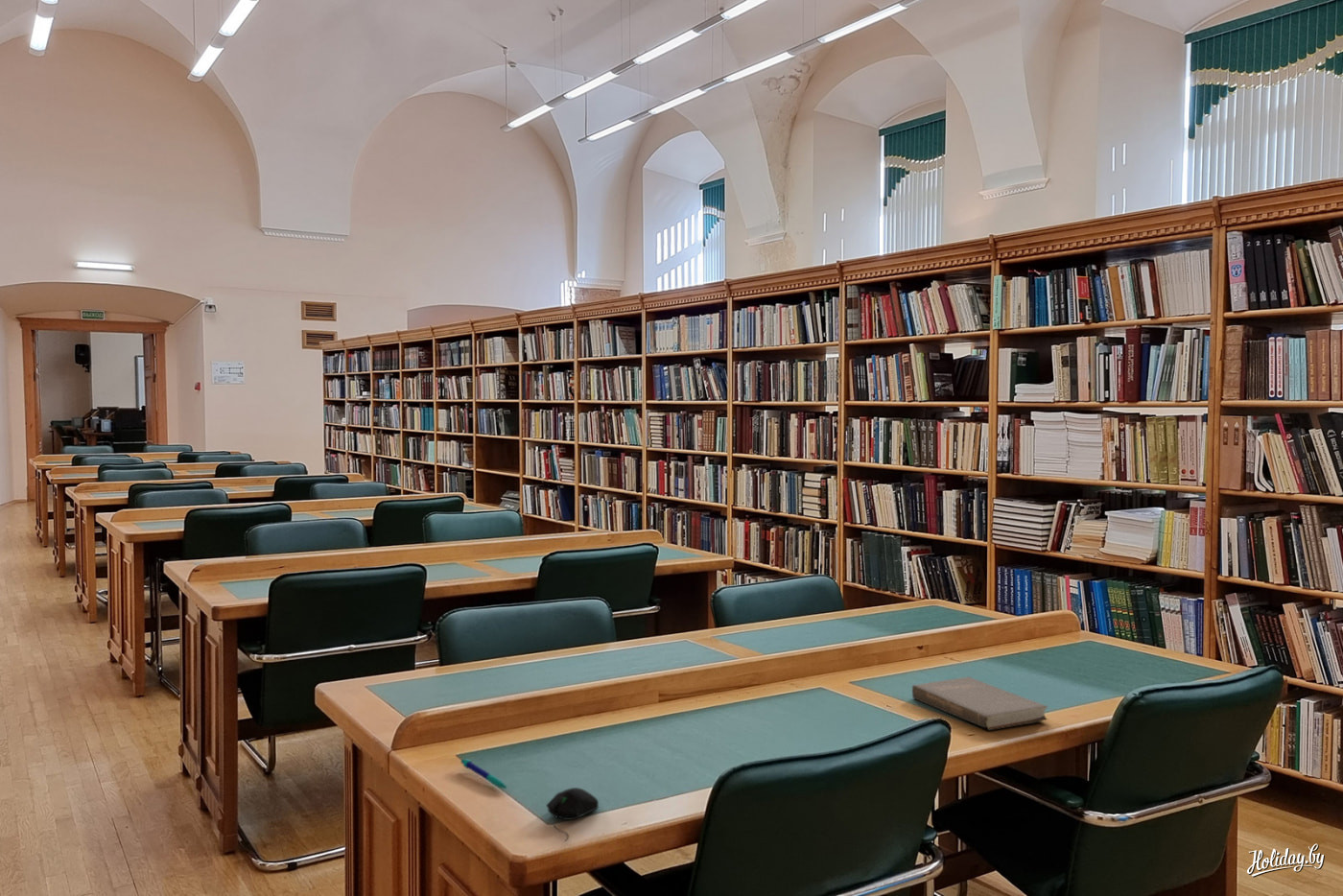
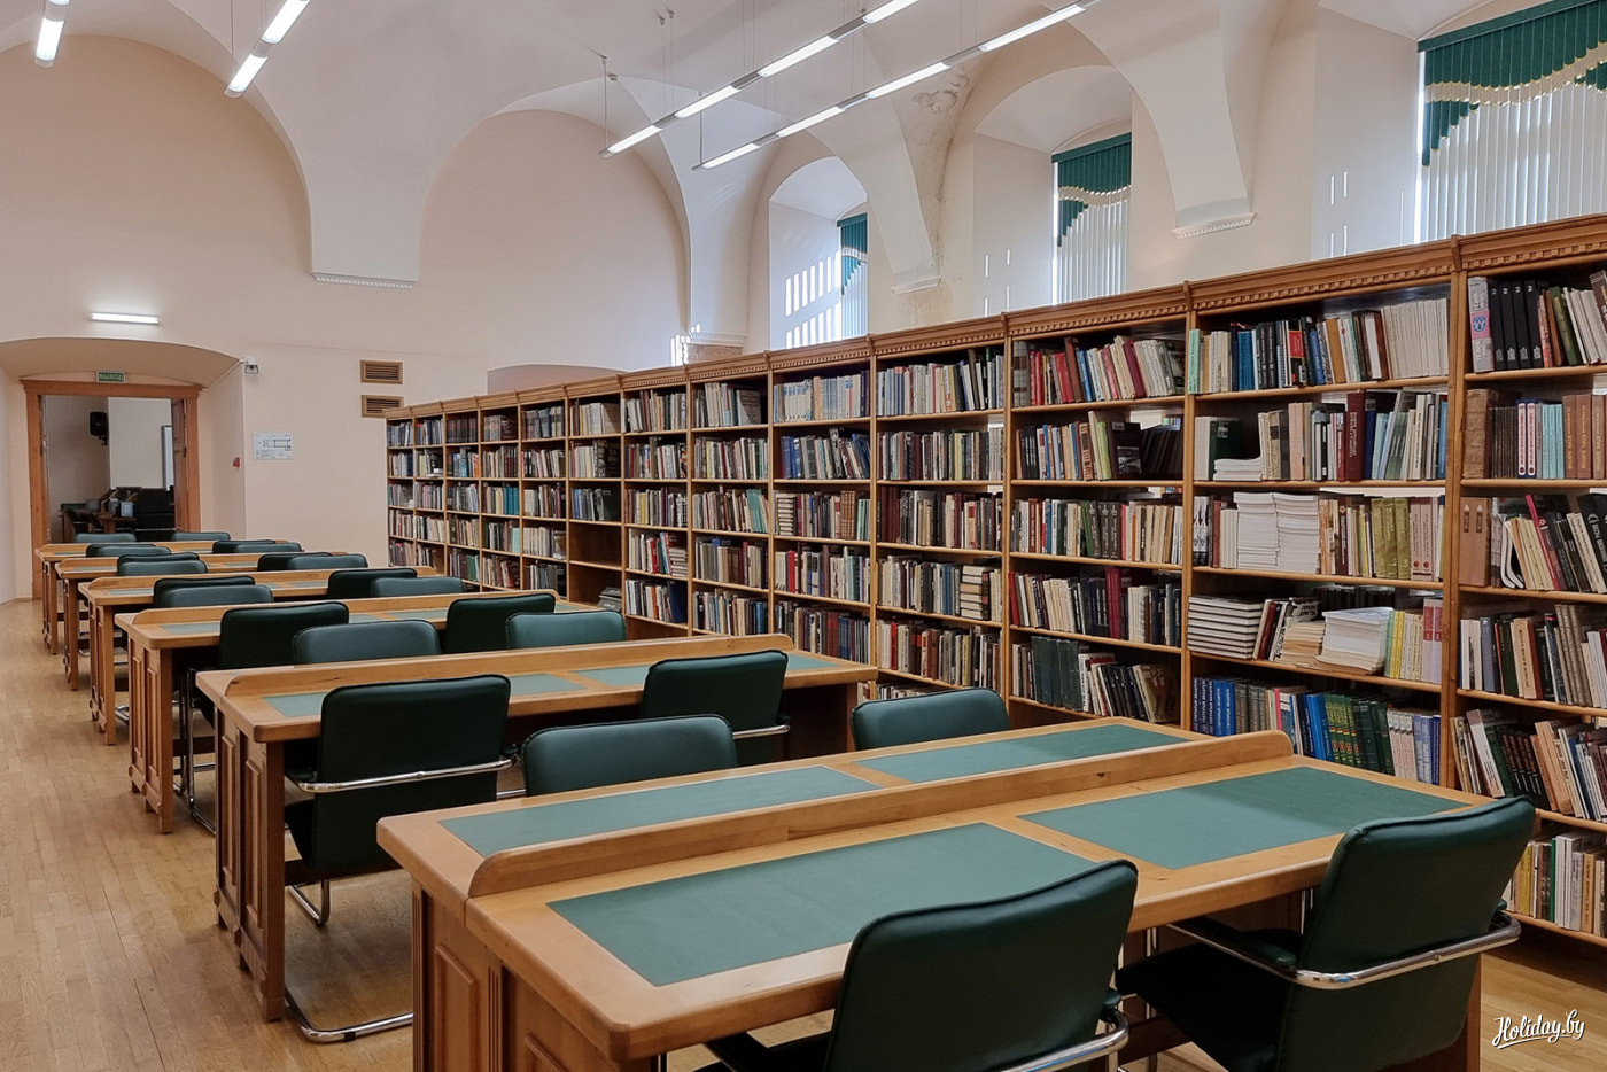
- computer mouse (570, 807)
- pen (483, 773)
- book (977, 702)
